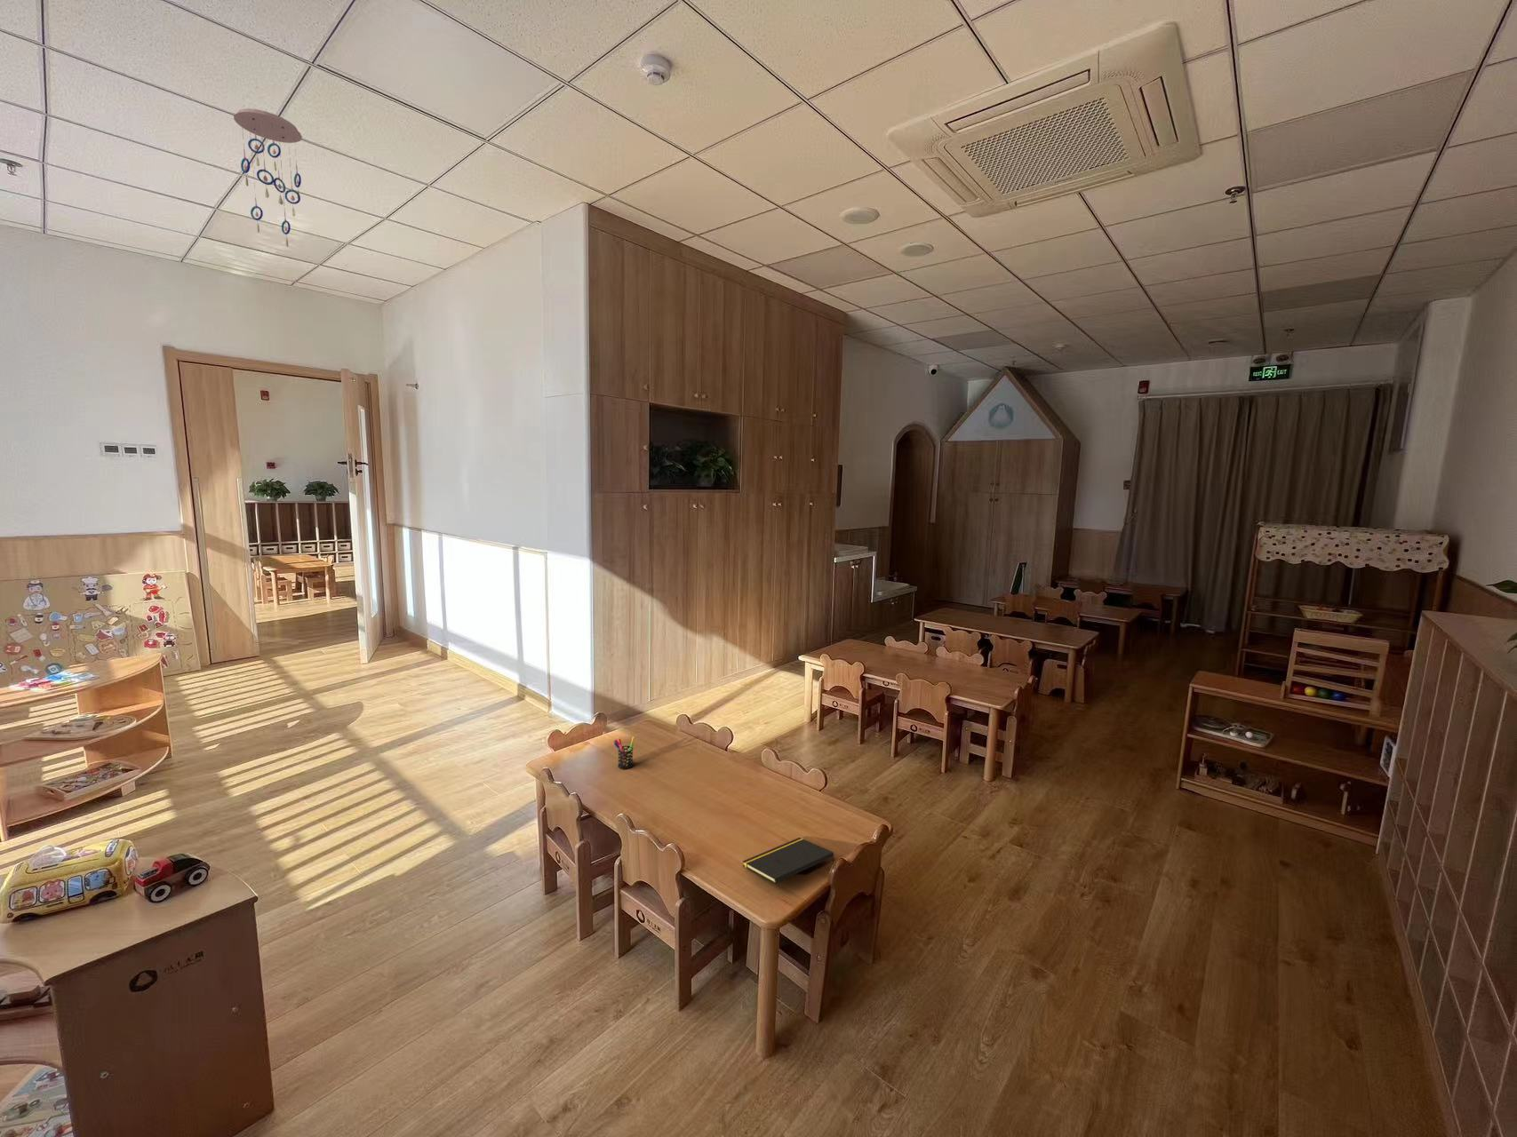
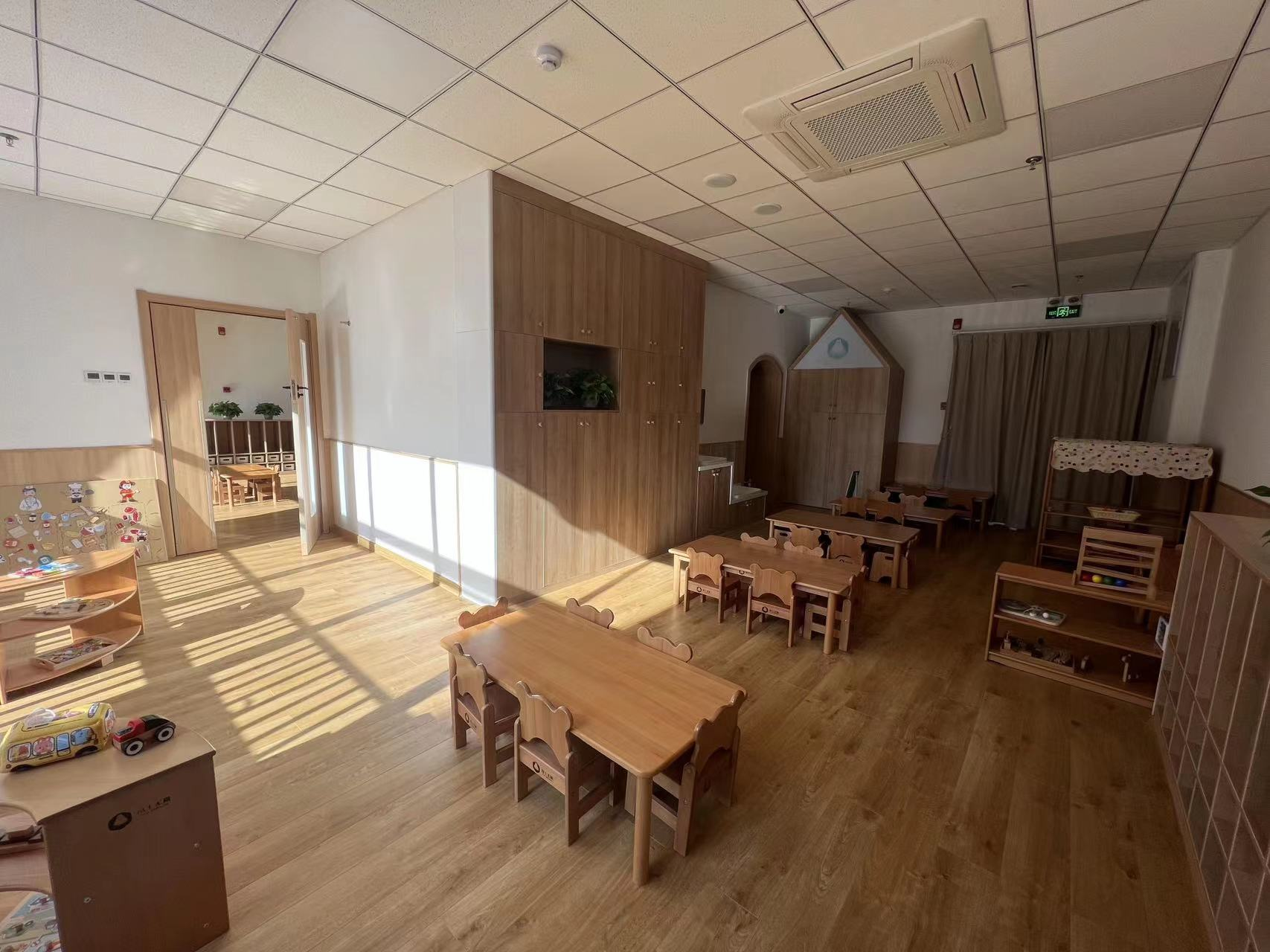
- notepad (787, 859)
- ceiling mobile (272, 183)
- pen holder (626, 751)
